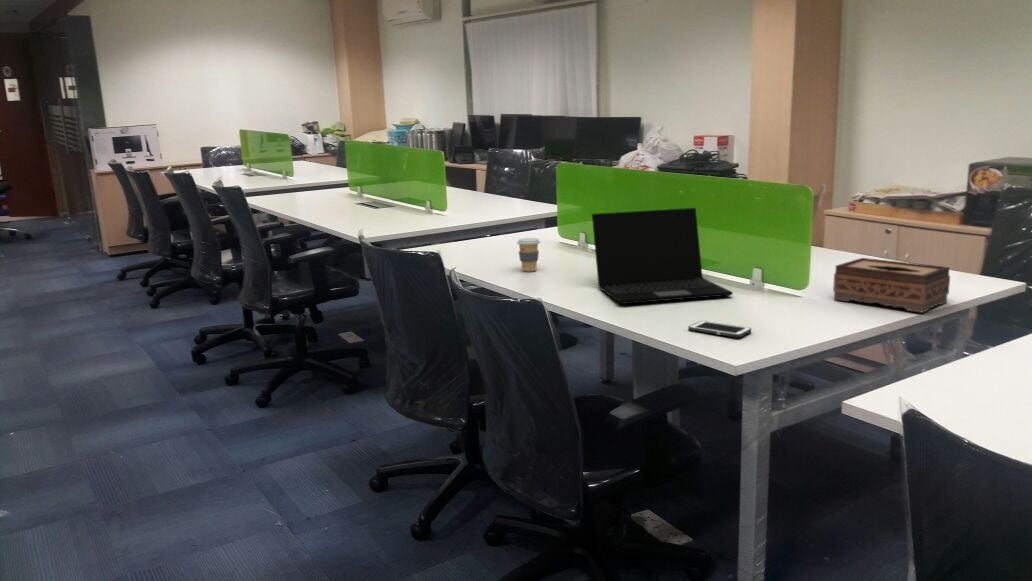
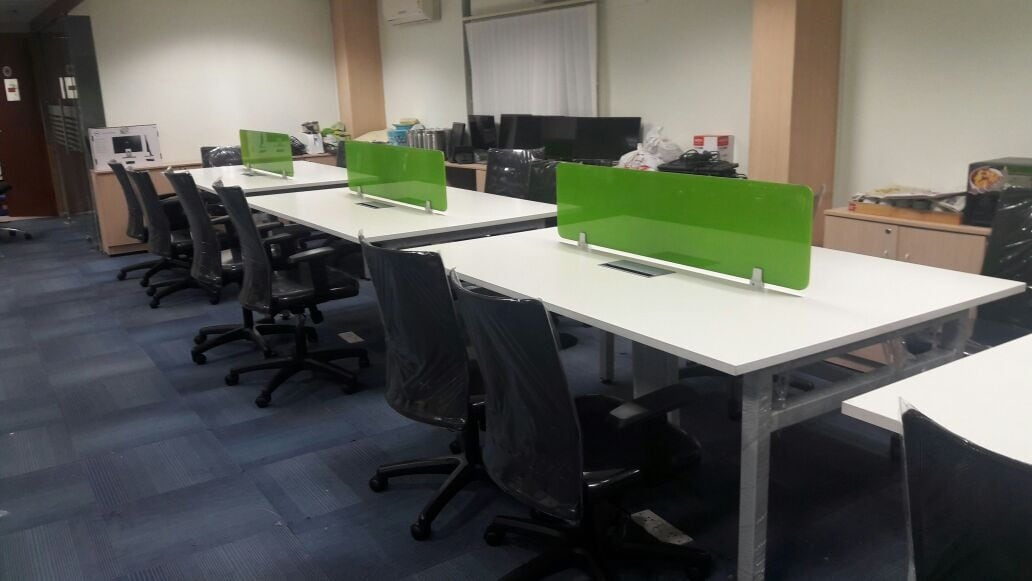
- coffee cup (529, 254)
- laptop (659, 253)
- cell phone (719, 329)
- tissue box (890, 283)
